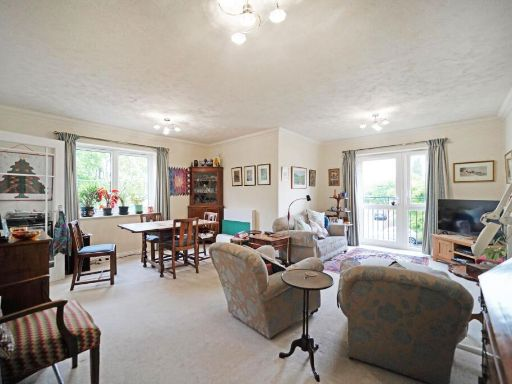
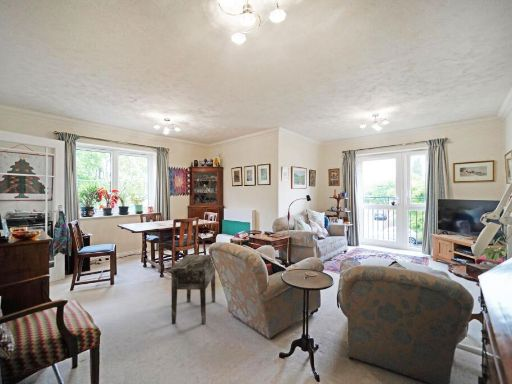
+ side table (195, 286)
